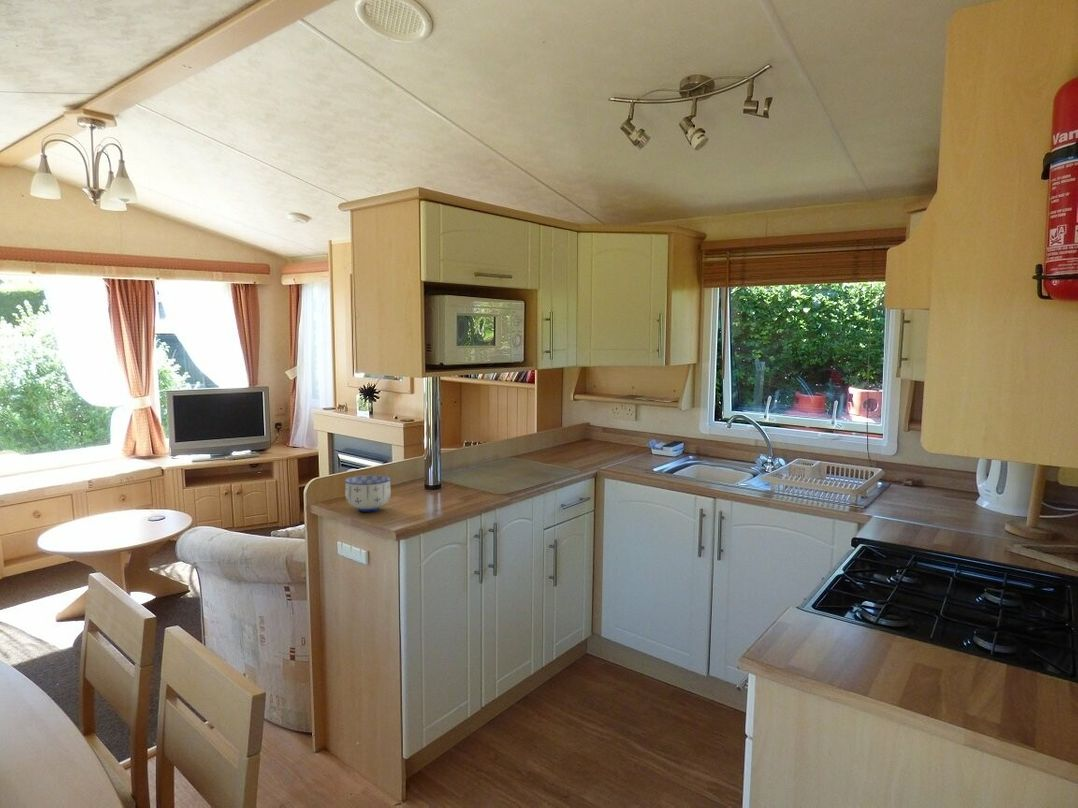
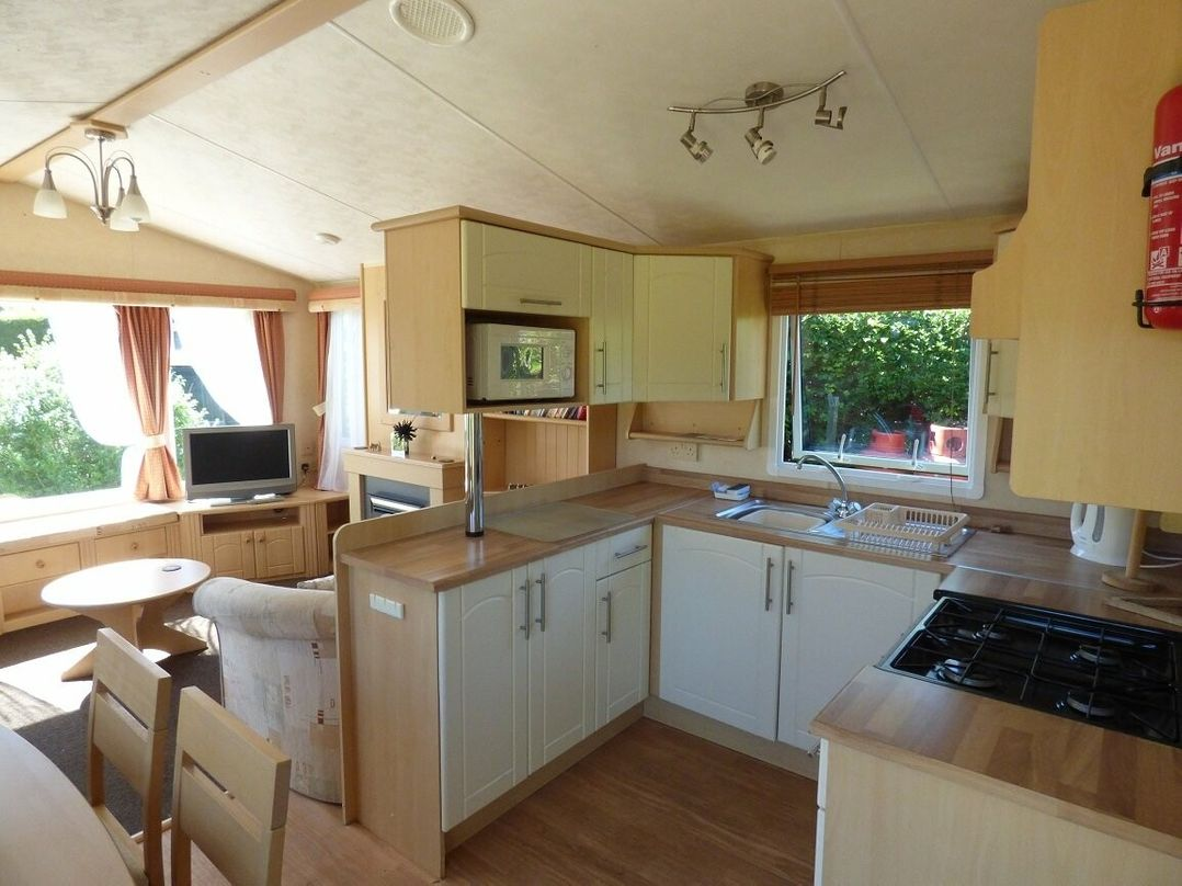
- bowl (368, 494)
